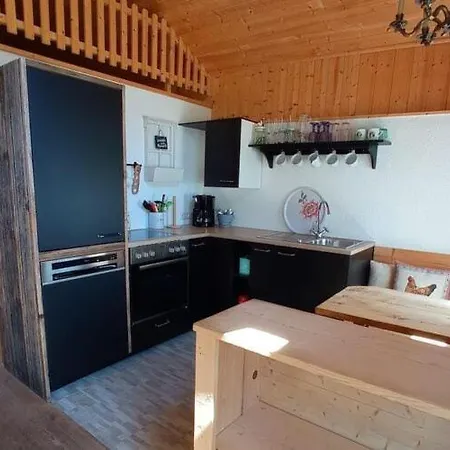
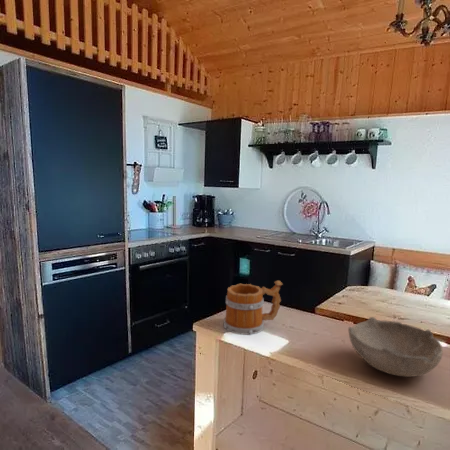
+ bowl (393, 349)
+ mug (252, 304)
